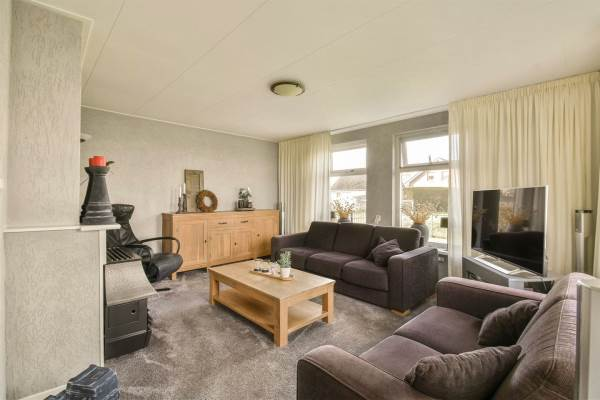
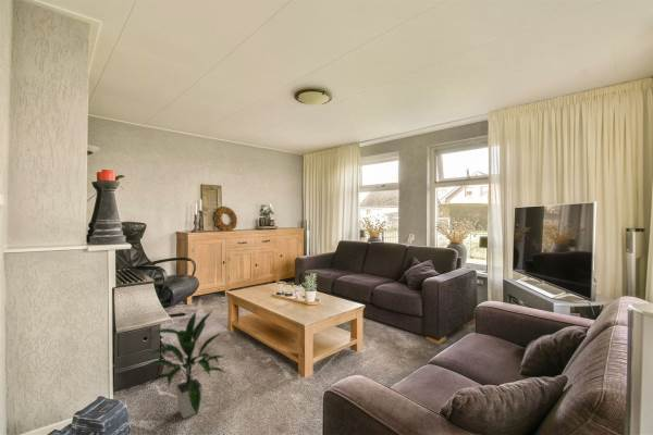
+ indoor plant (187, 363)
